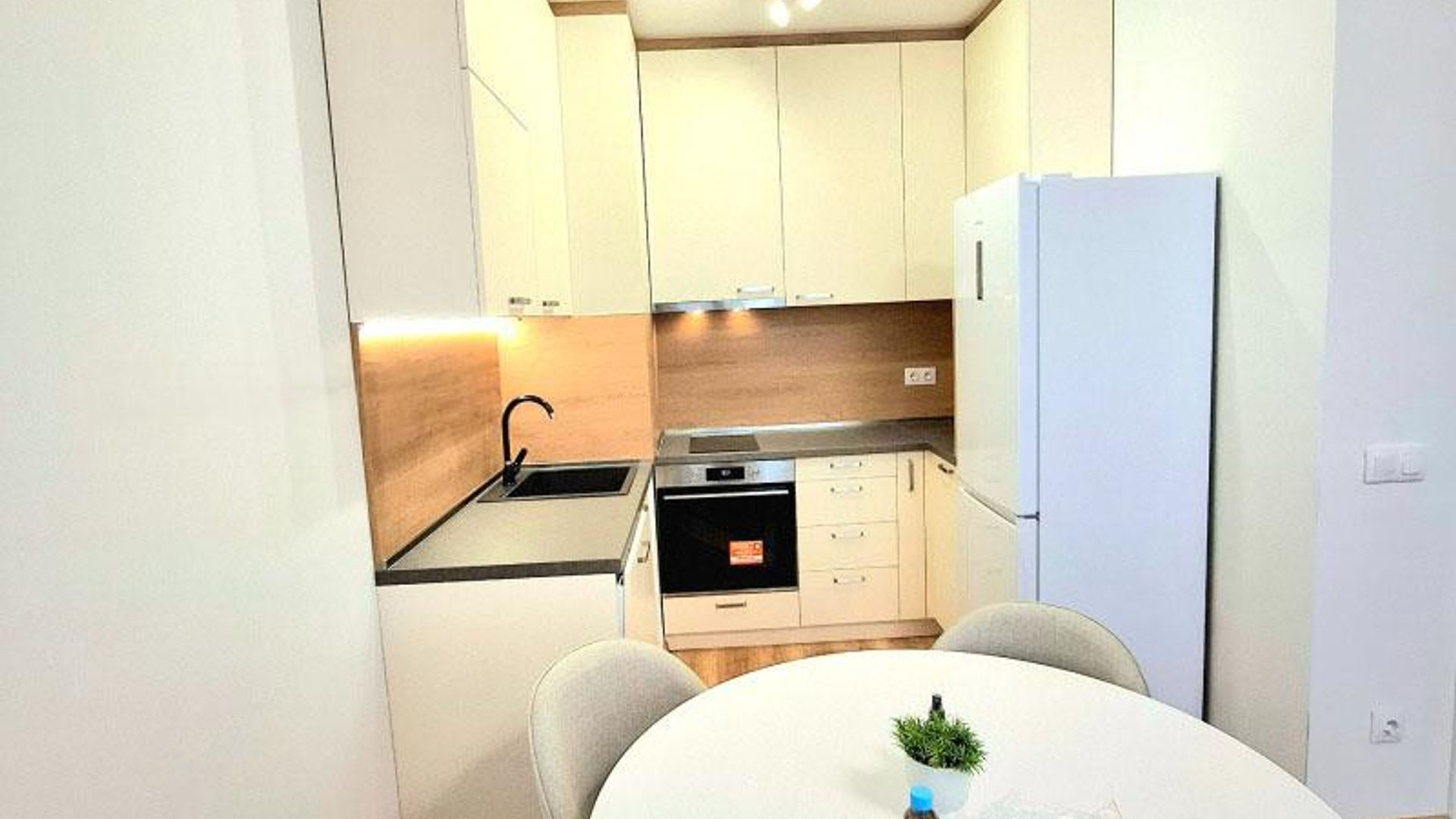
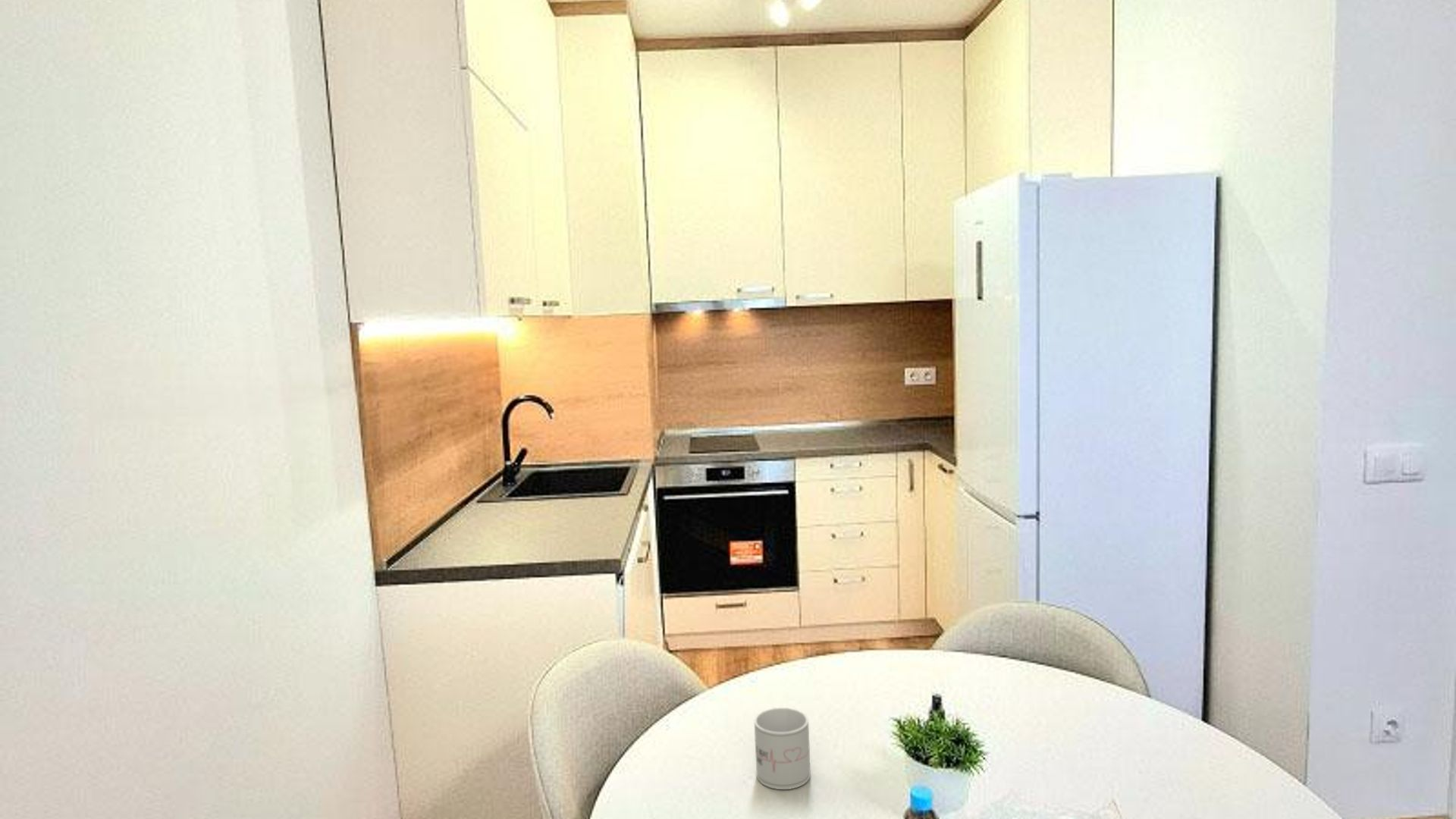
+ mug (780, 741)
